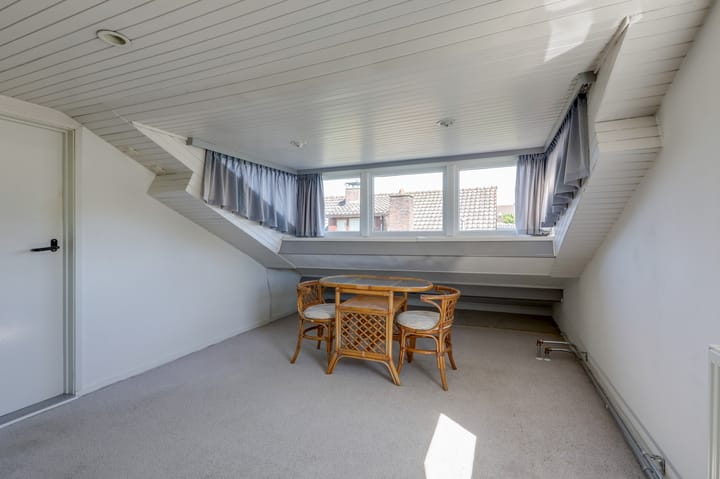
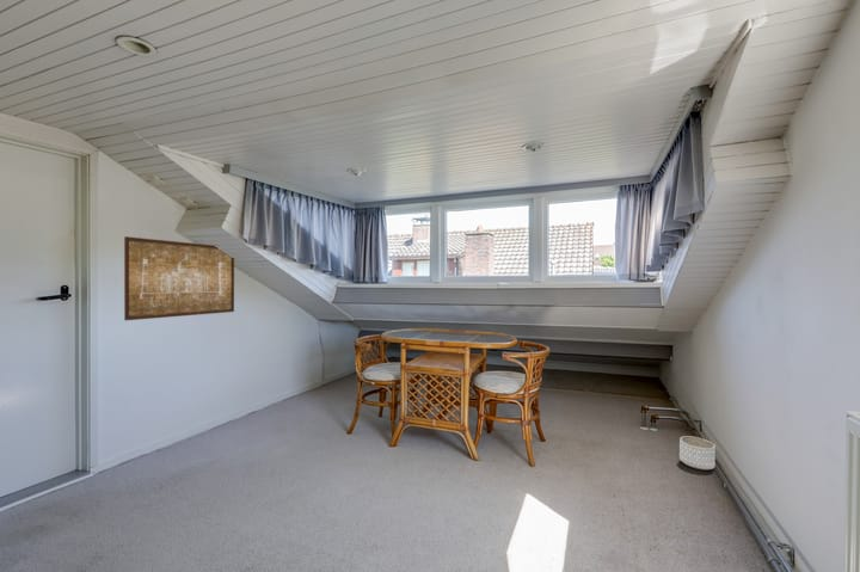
+ planter (696, 453)
+ wall art (186, 278)
